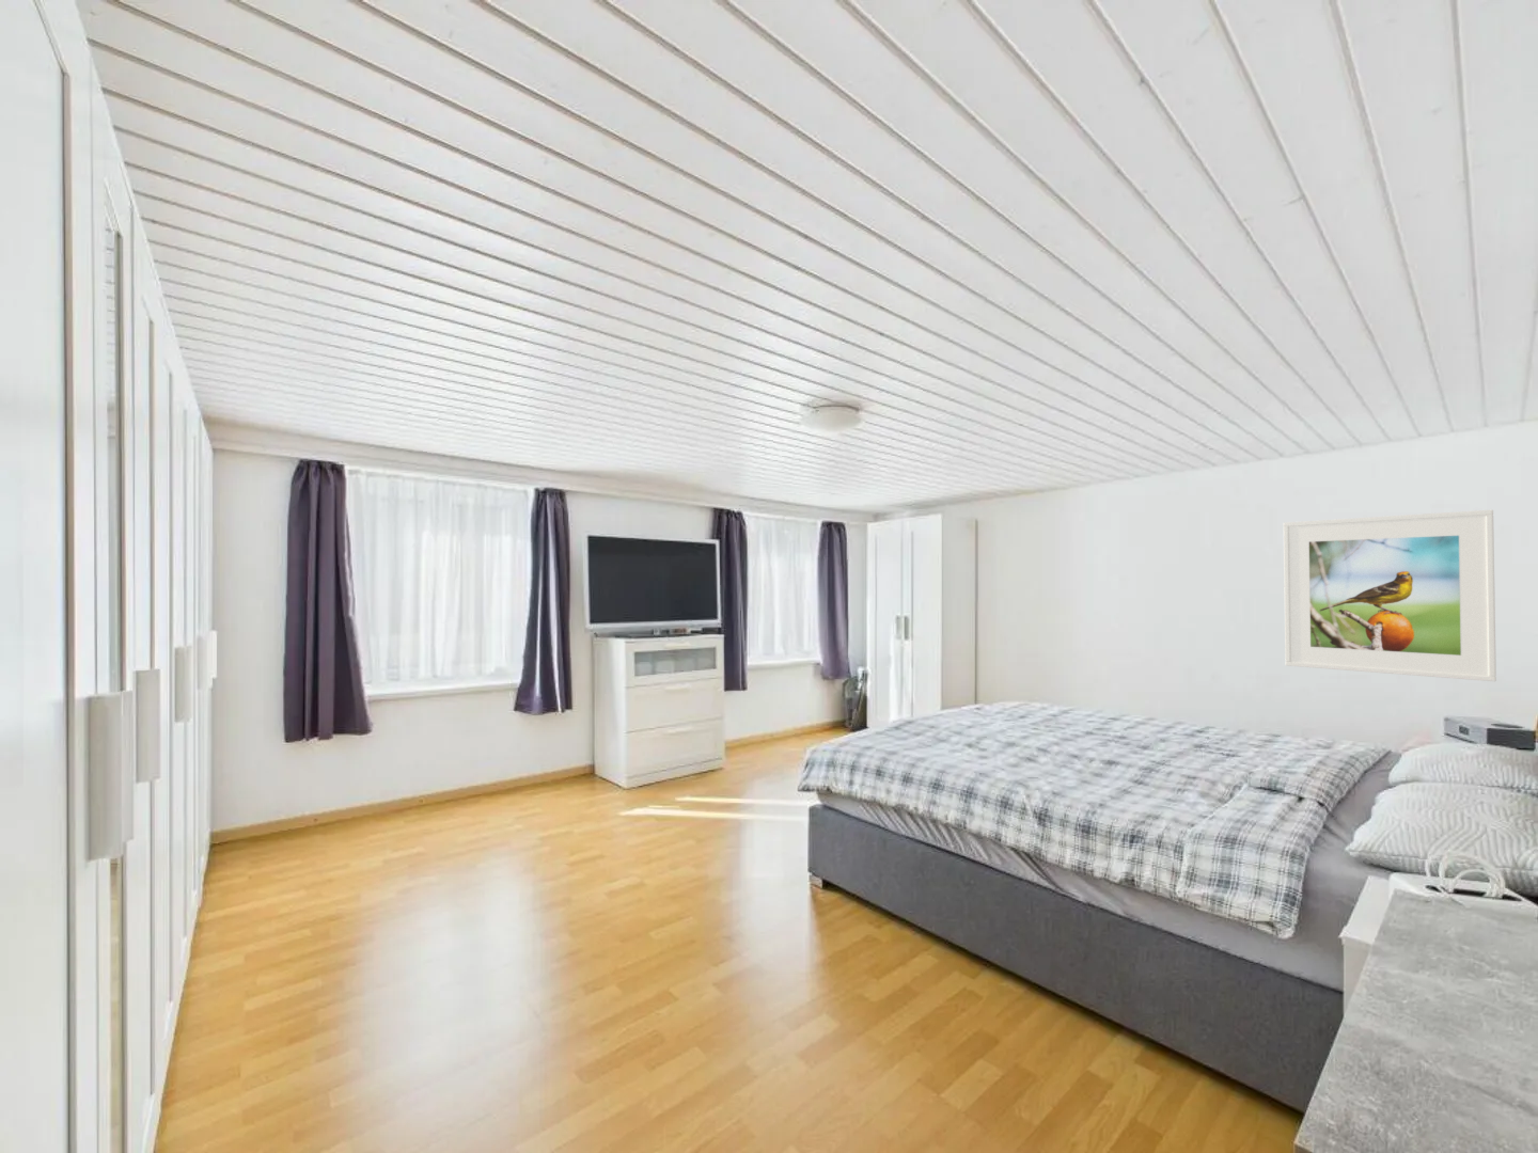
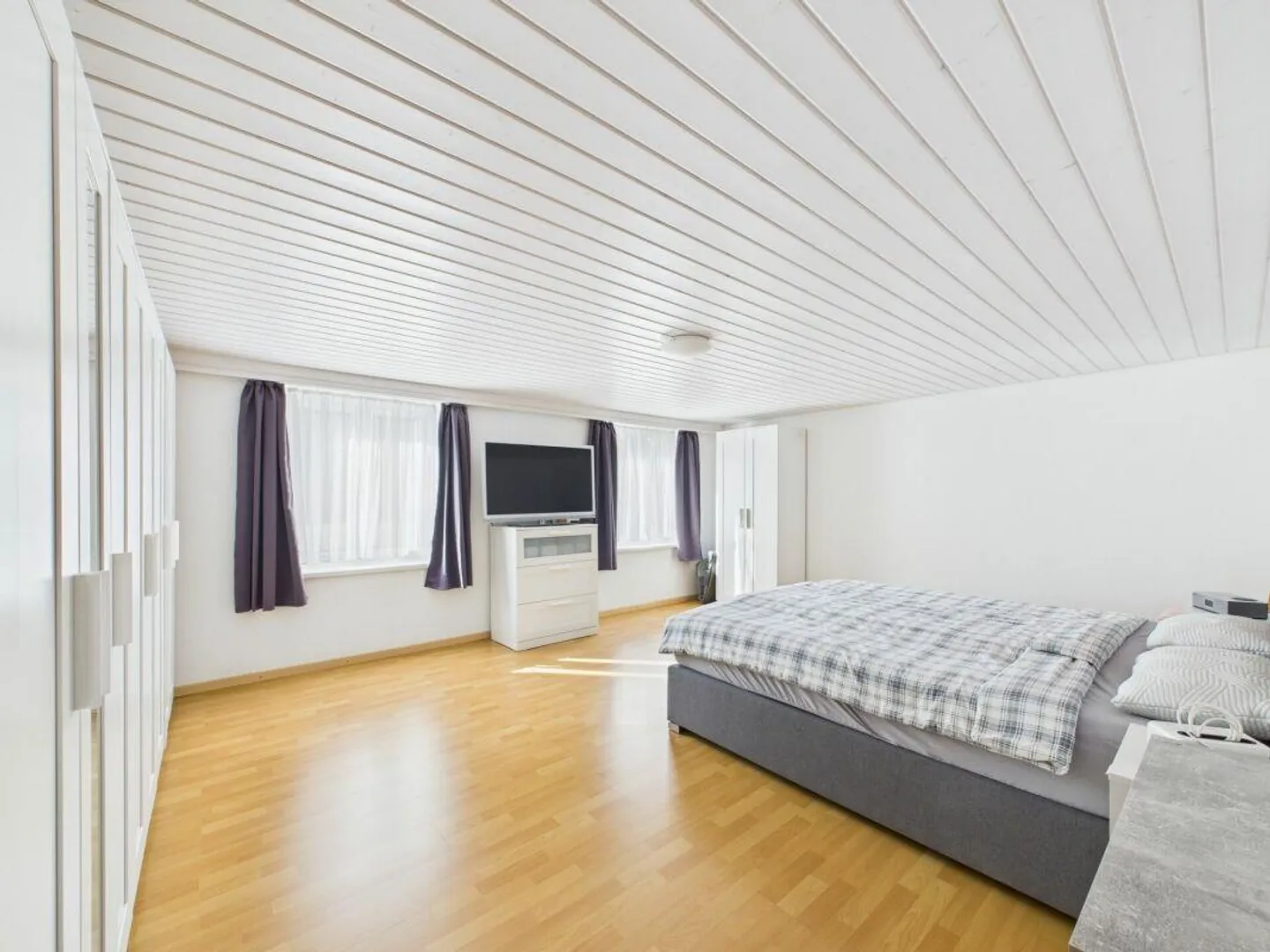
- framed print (1379, 595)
